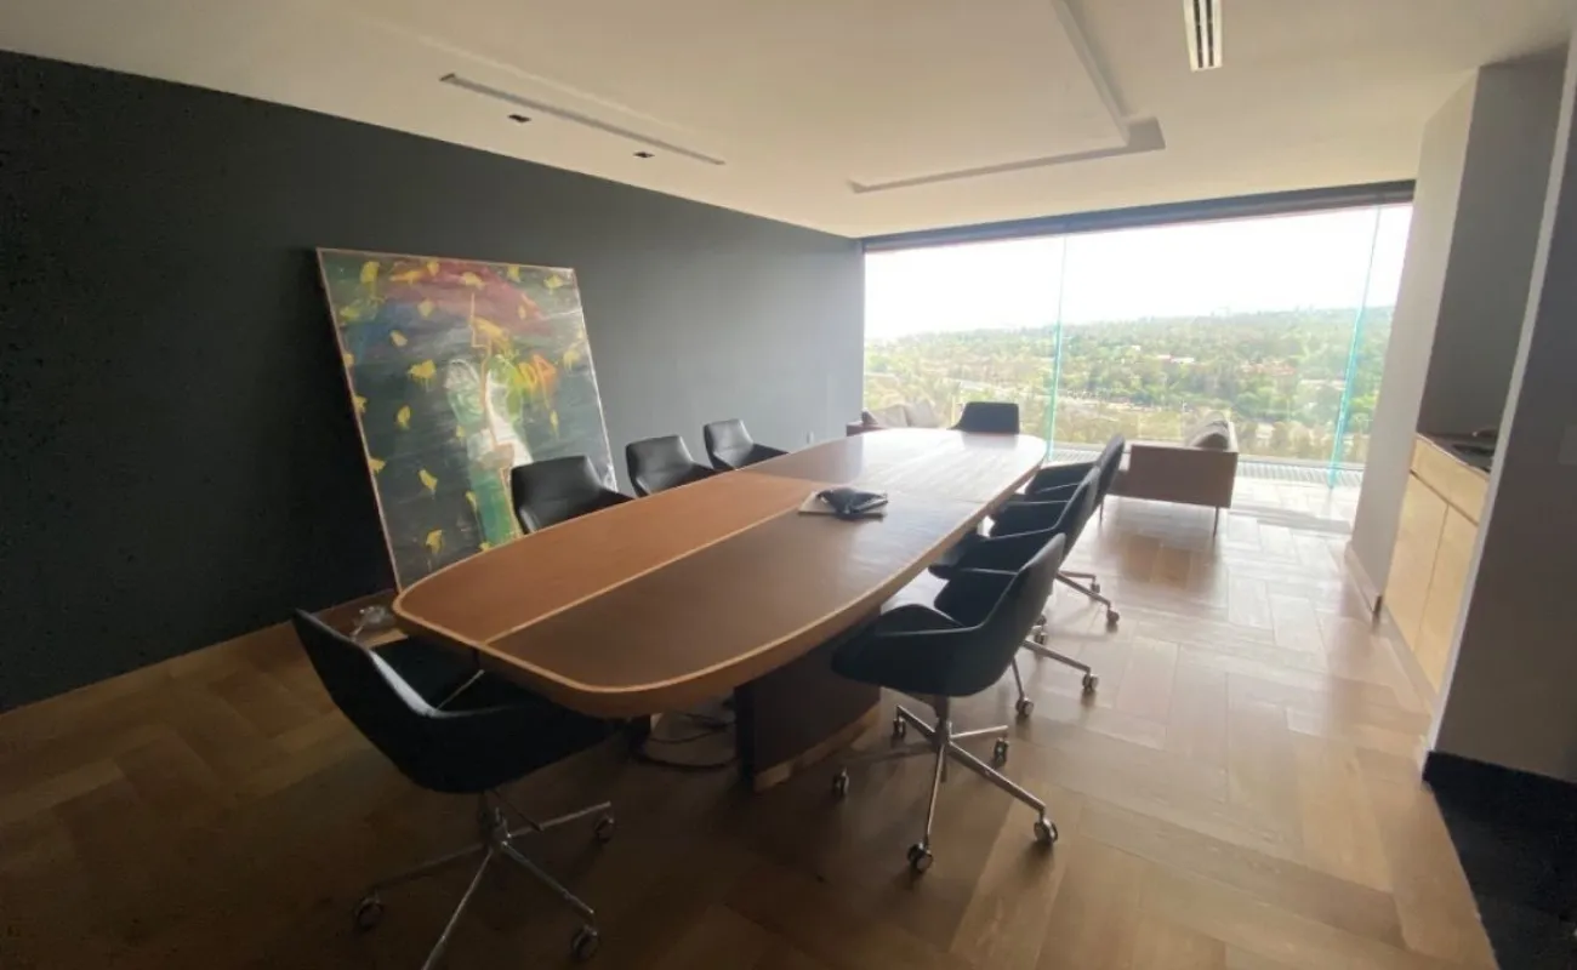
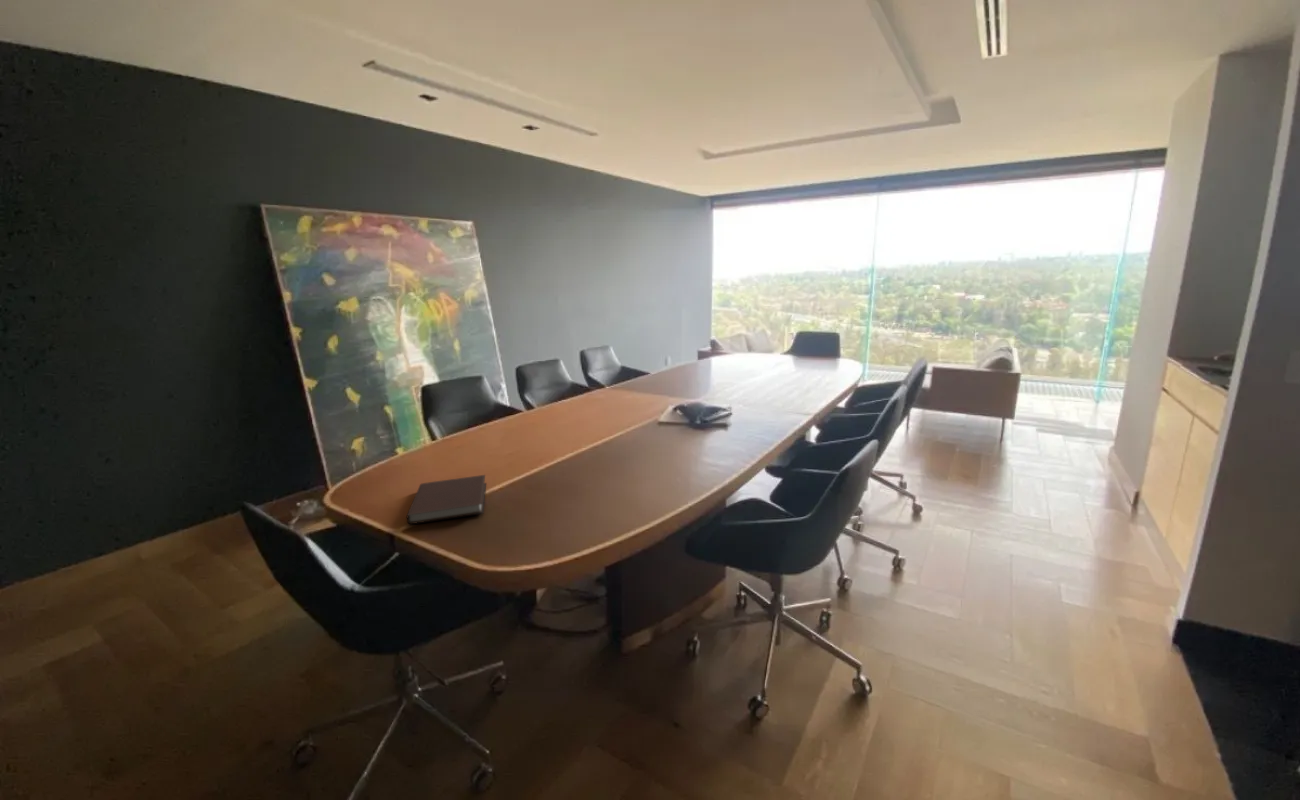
+ notebook (449, 497)
